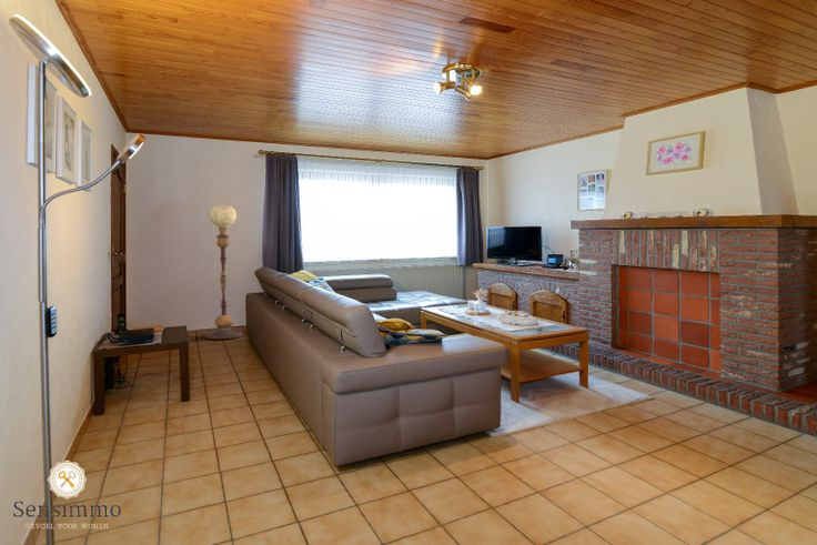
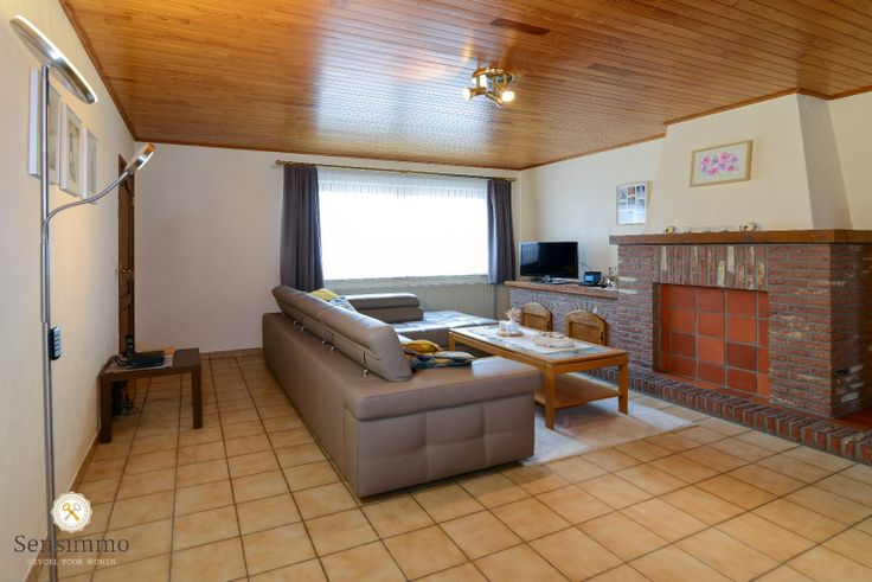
- floor lamp (223, 271)
